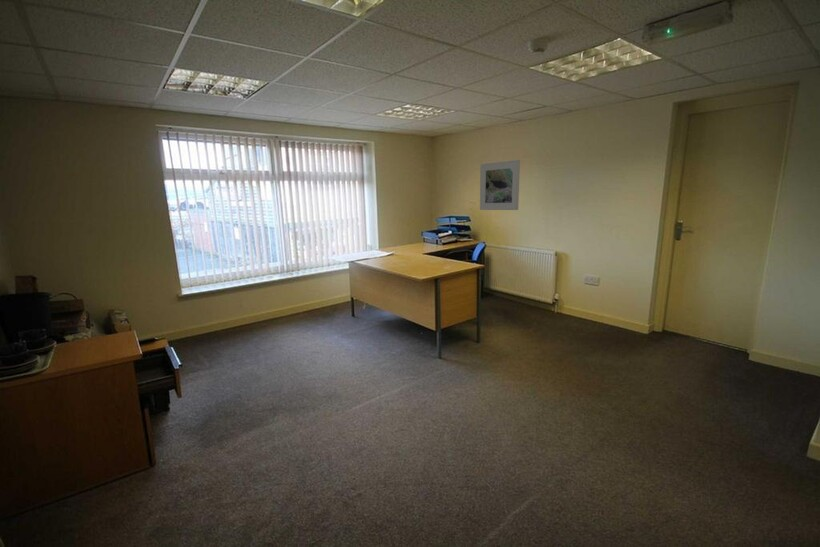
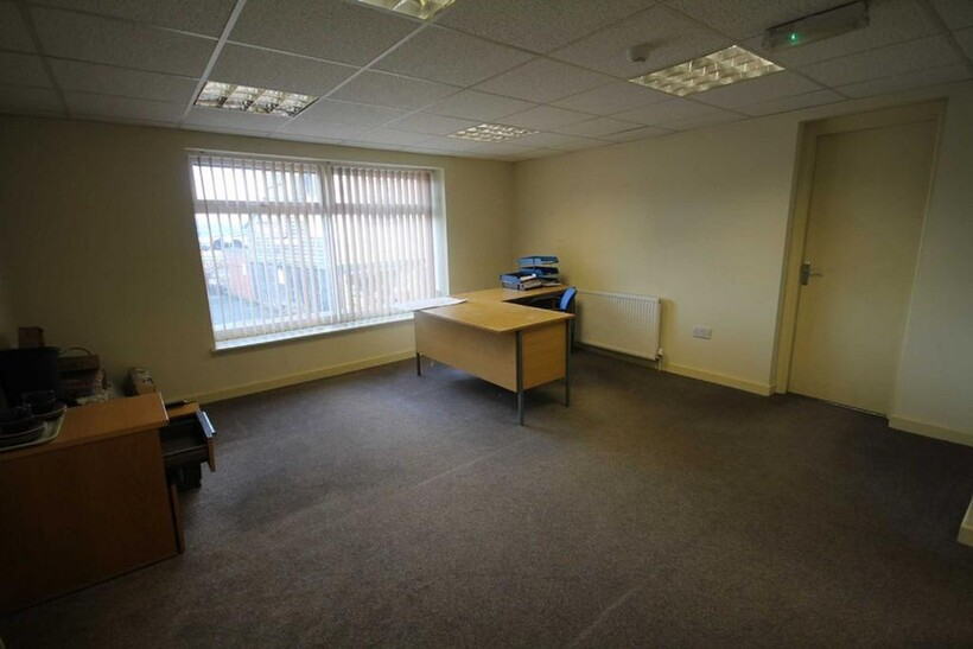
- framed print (498, 186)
